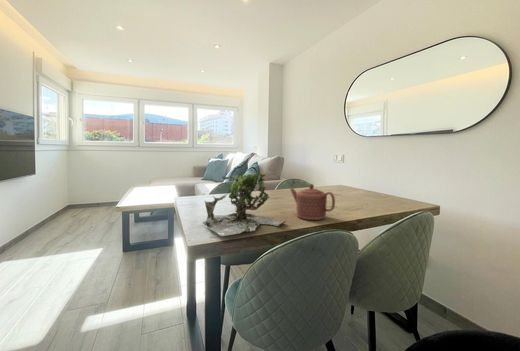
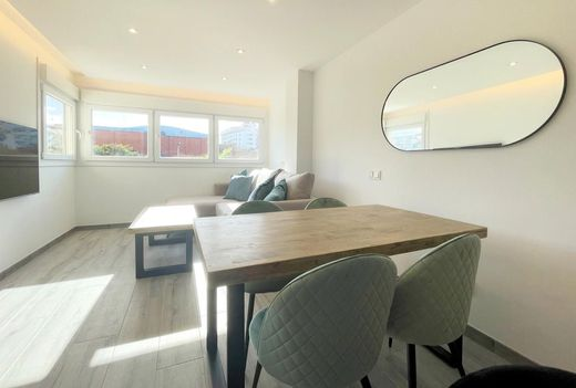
- plant (239, 198)
- teapot (311, 200)
